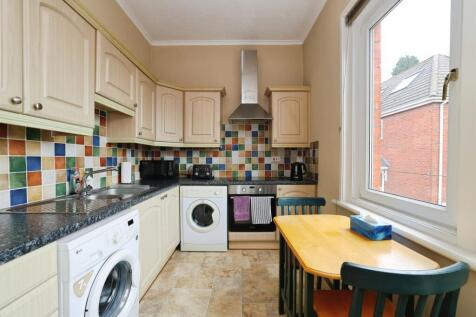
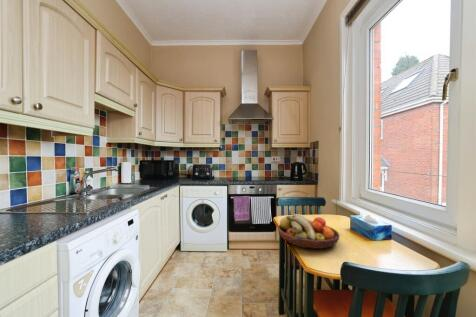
+ fruit bowl (307, 227)
